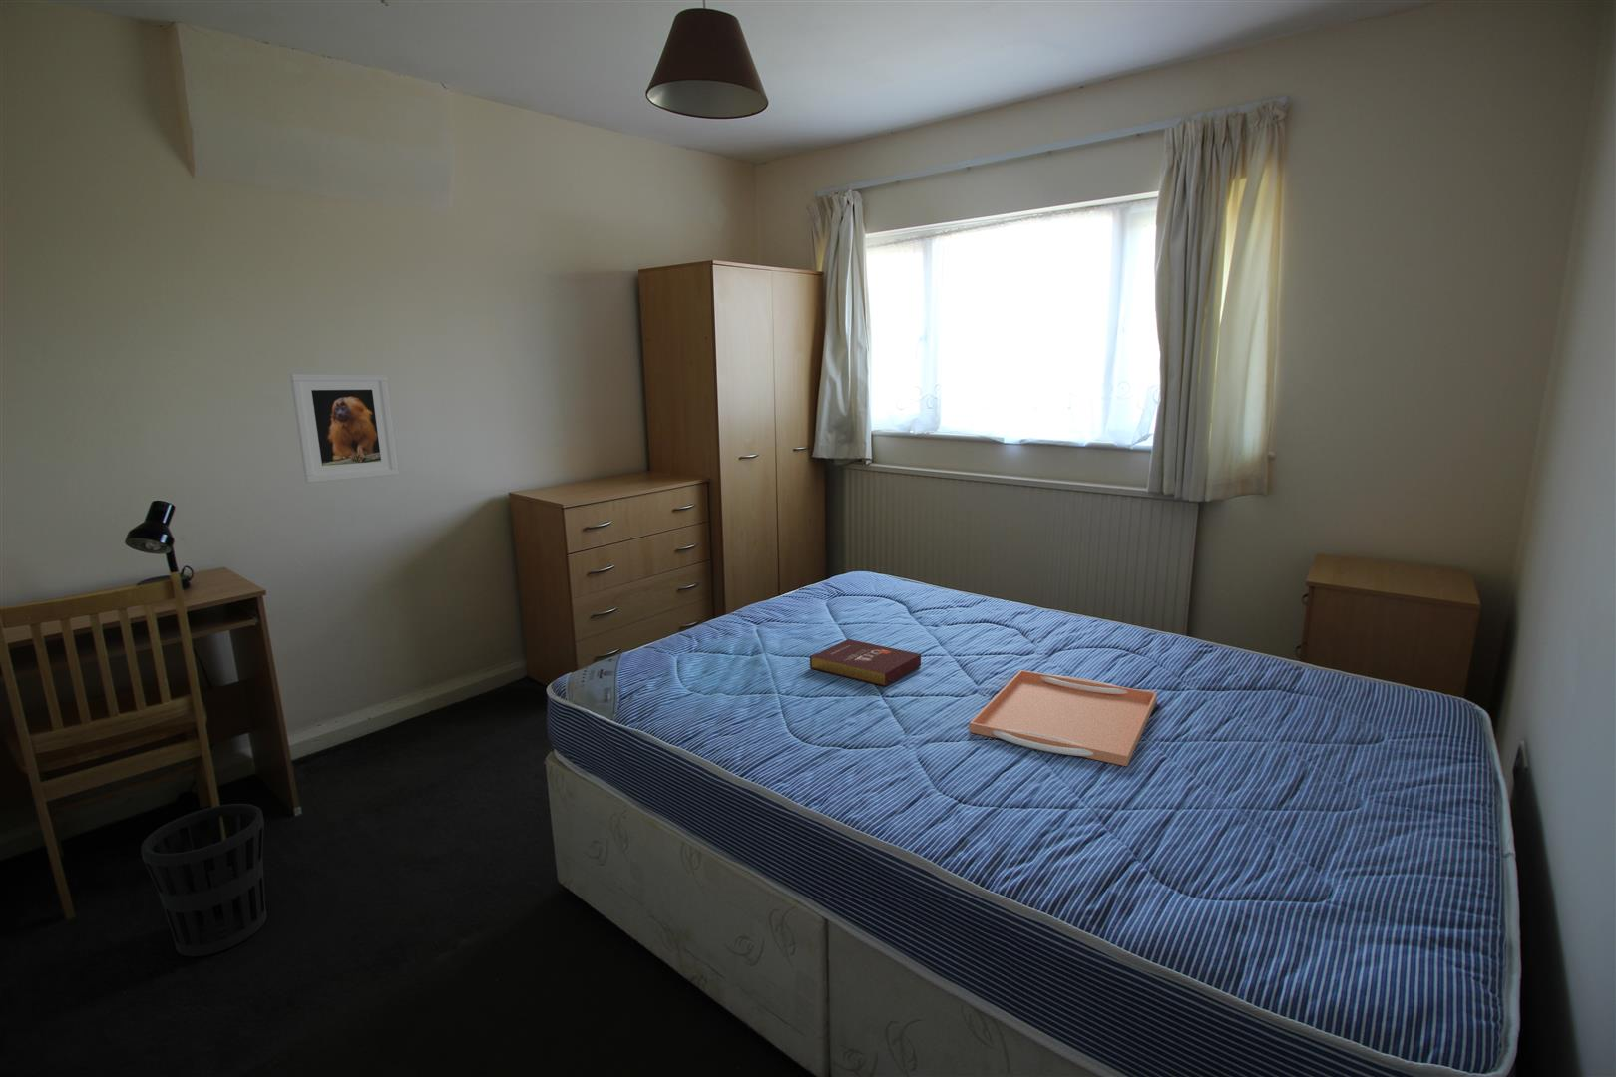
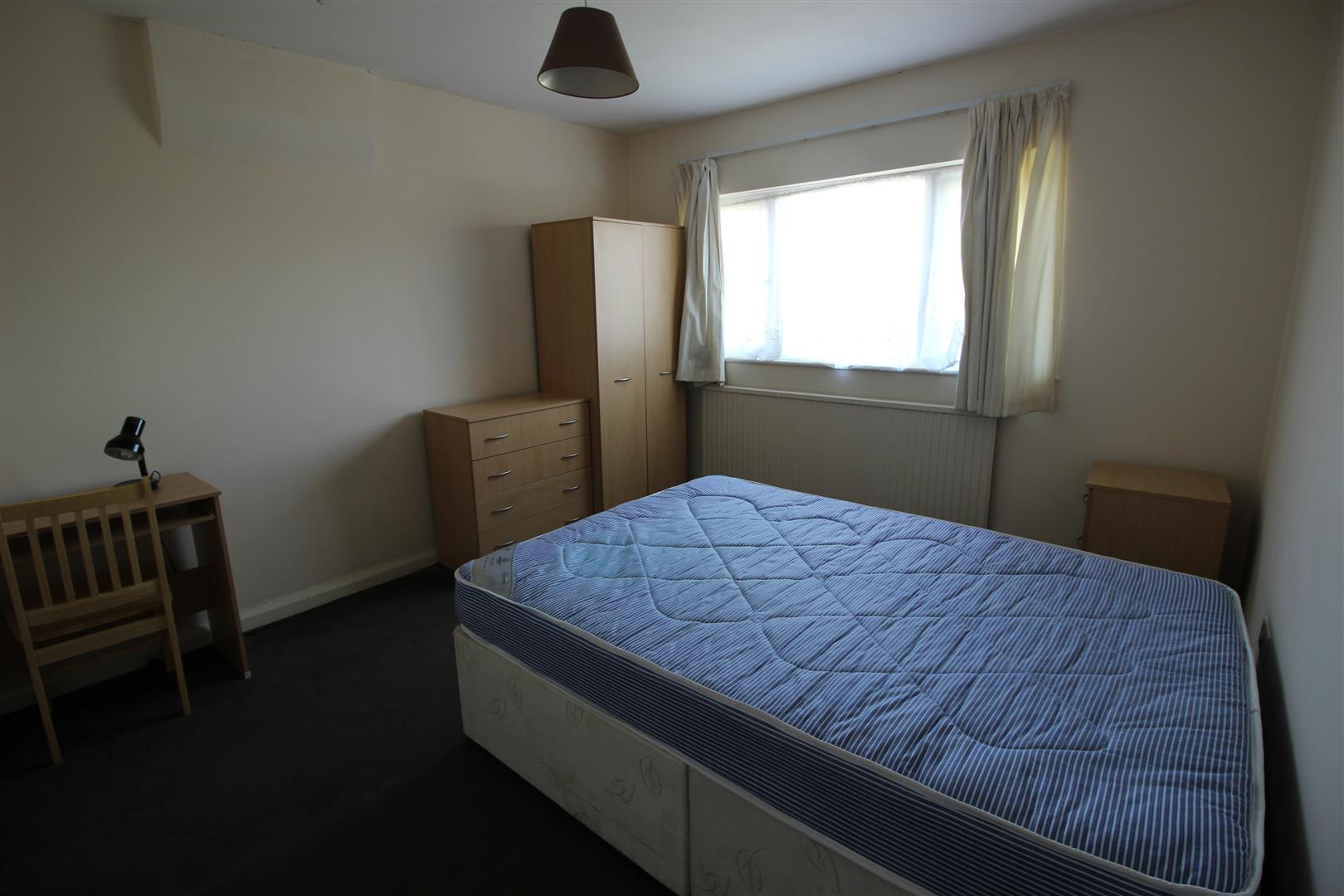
- wastebasket (209, 881)
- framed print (346, 427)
- serving tray (1067, 712)
- book (865, 660)
